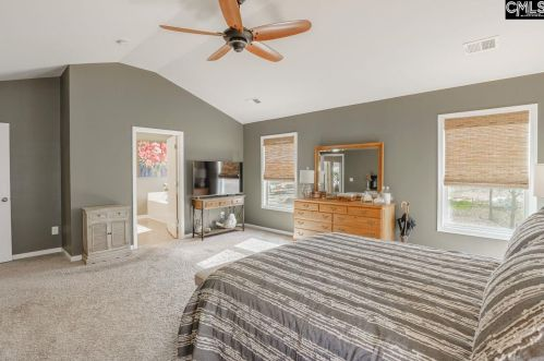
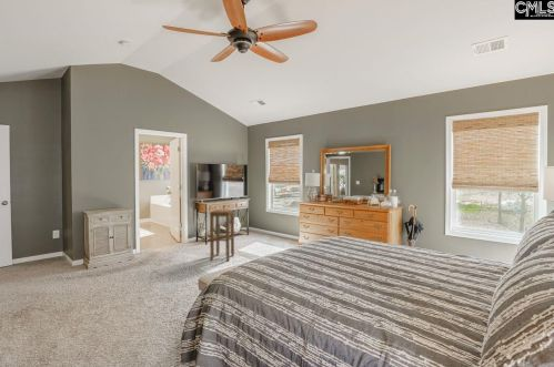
+ stool (222, 235)
